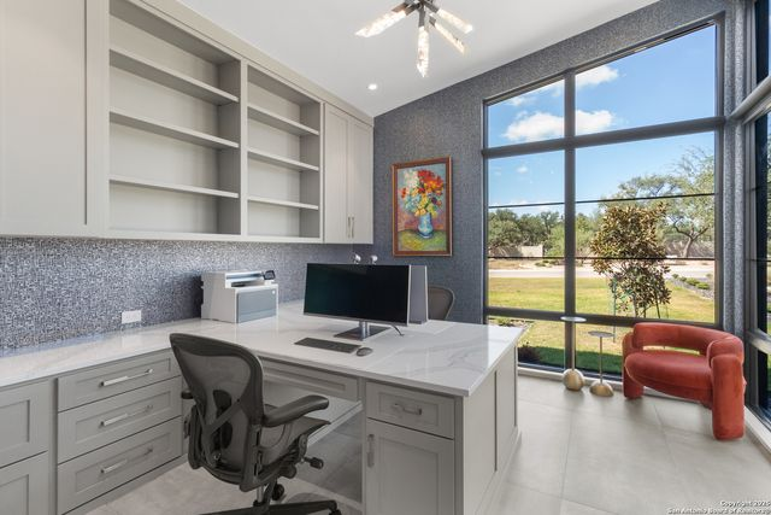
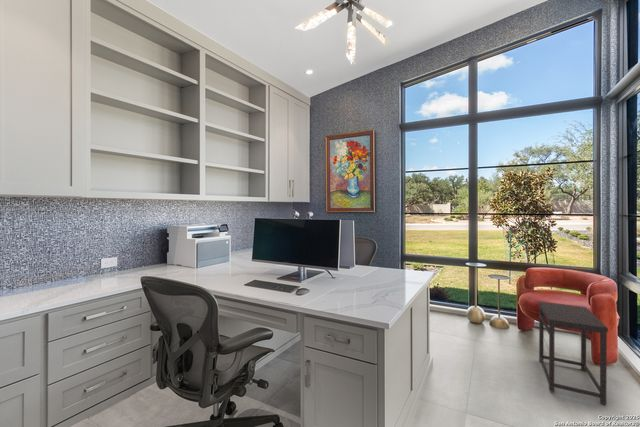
+ side table (581, 346)
